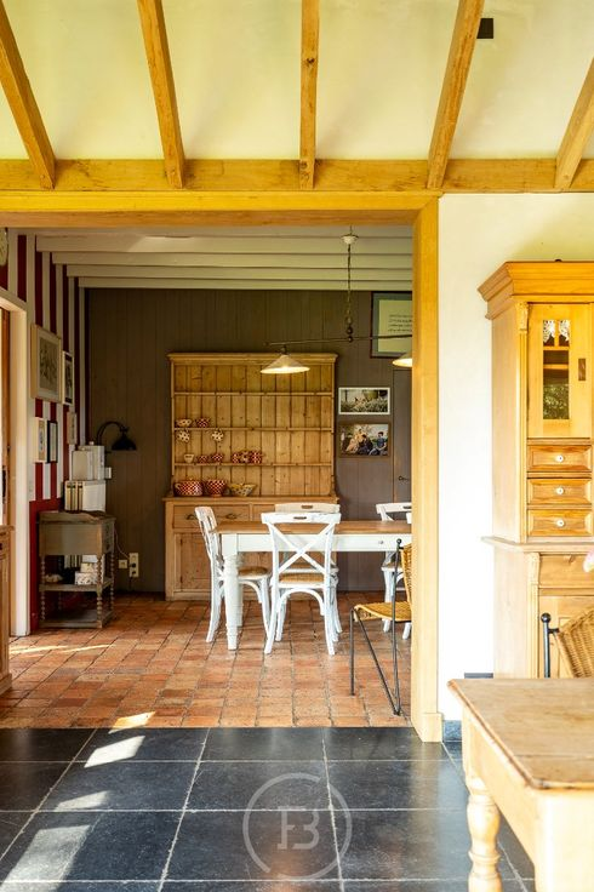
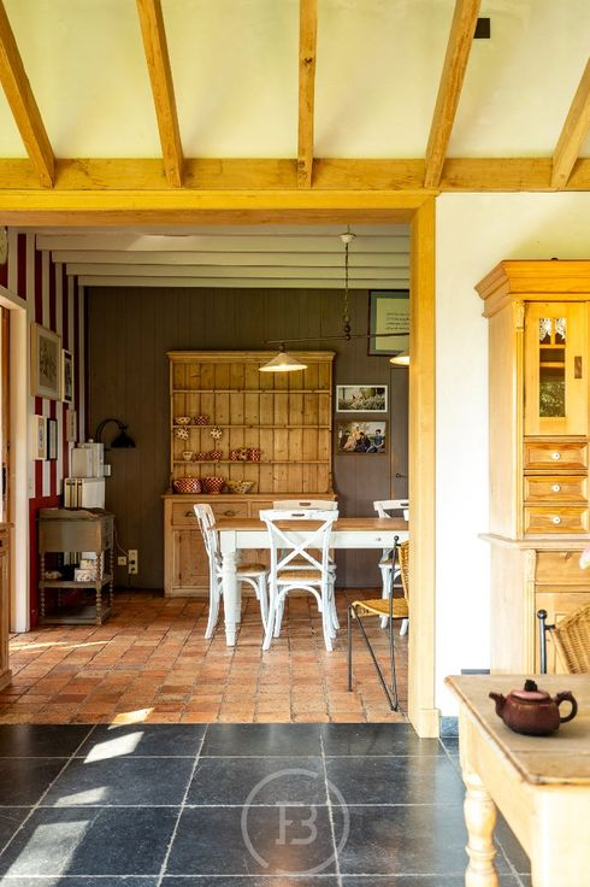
+ teapot (532, 704)
